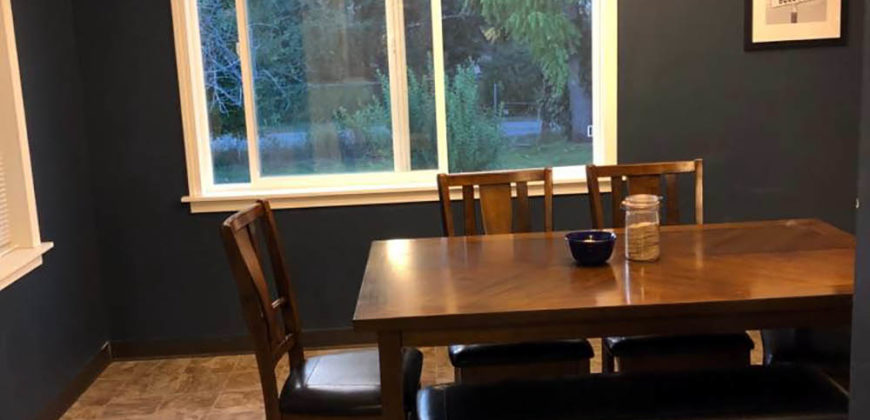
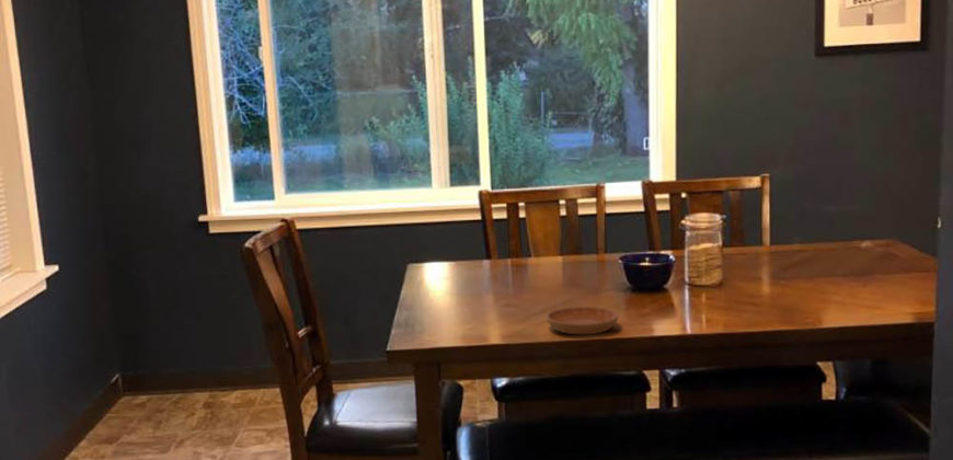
+ saucer (582, 321)
